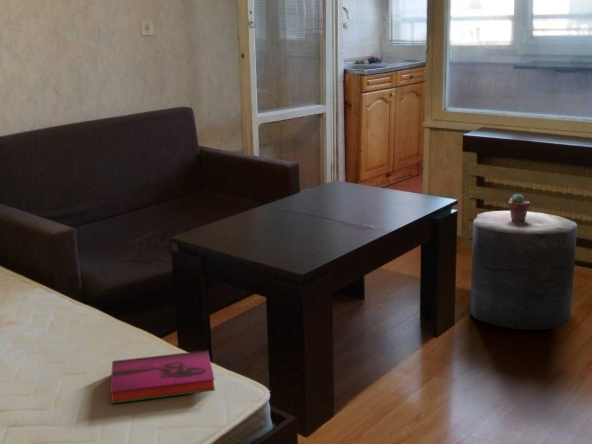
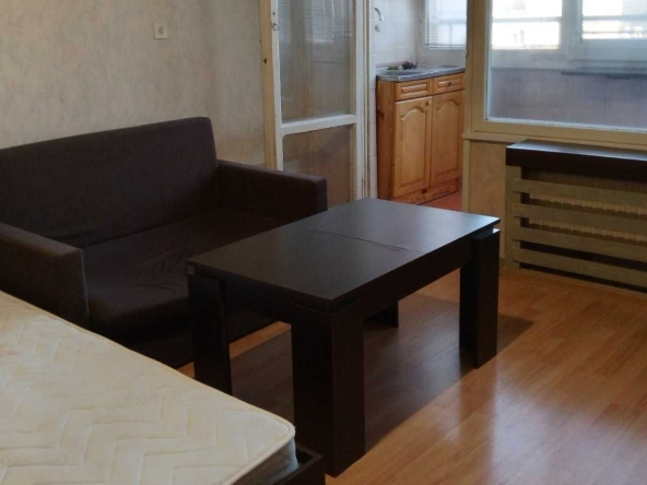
- hardback book (162, 375)
- potted succulent (518, 206)
- stool (519, 267)
